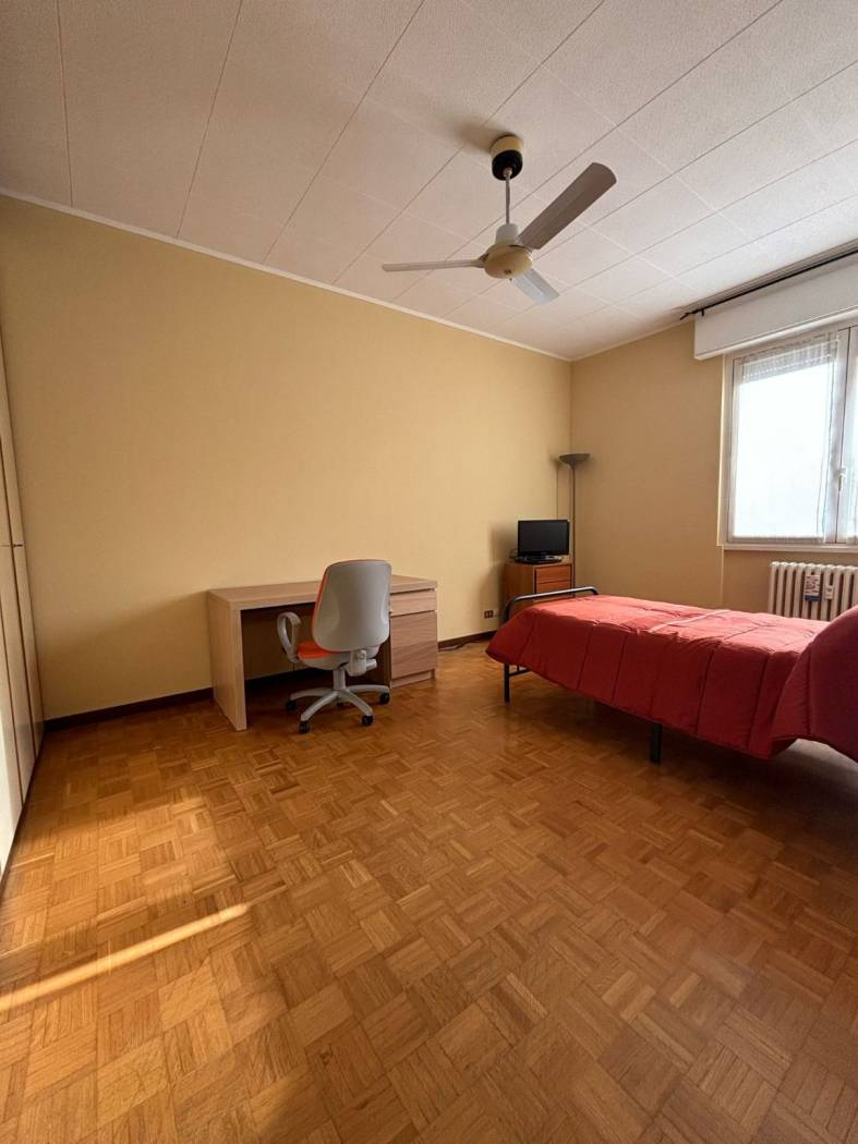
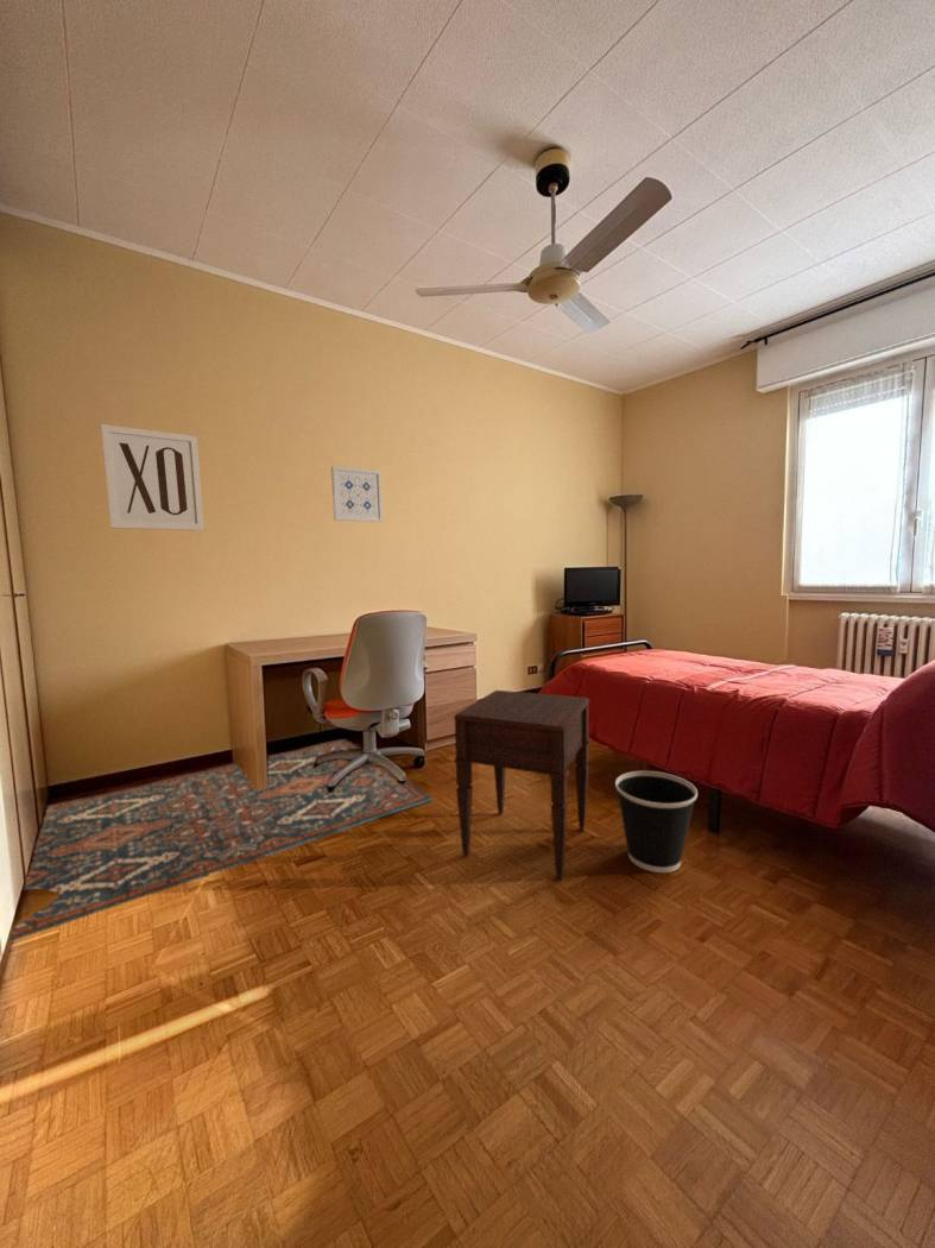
+ wall art (358, 494)
+ rug (217, 808)
+ wastebasket (653, 821)
+ wall art (154, 480)
+ nightstand (525, 770)
